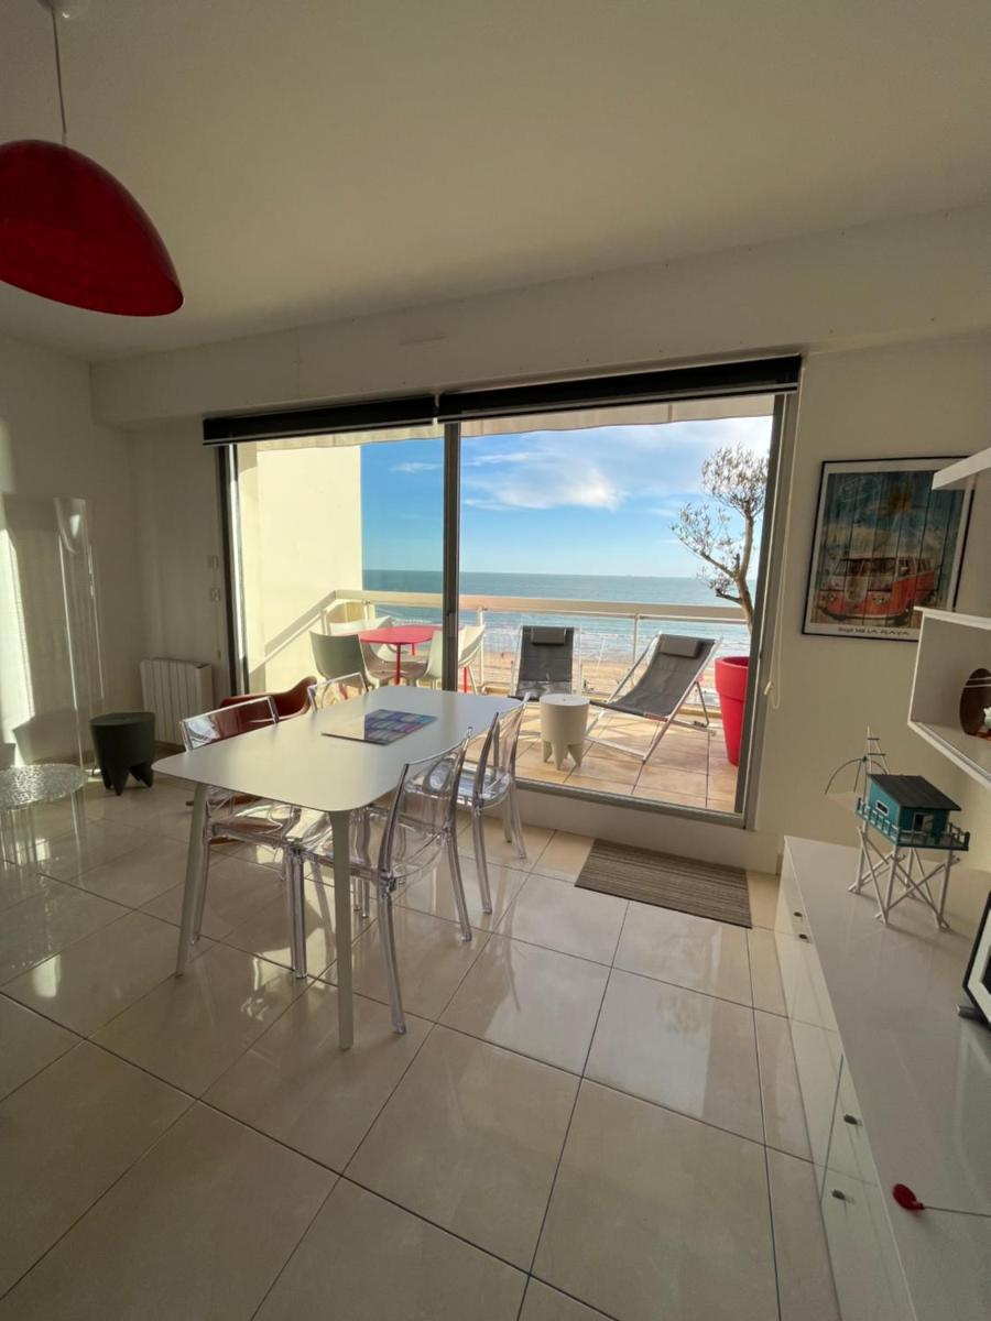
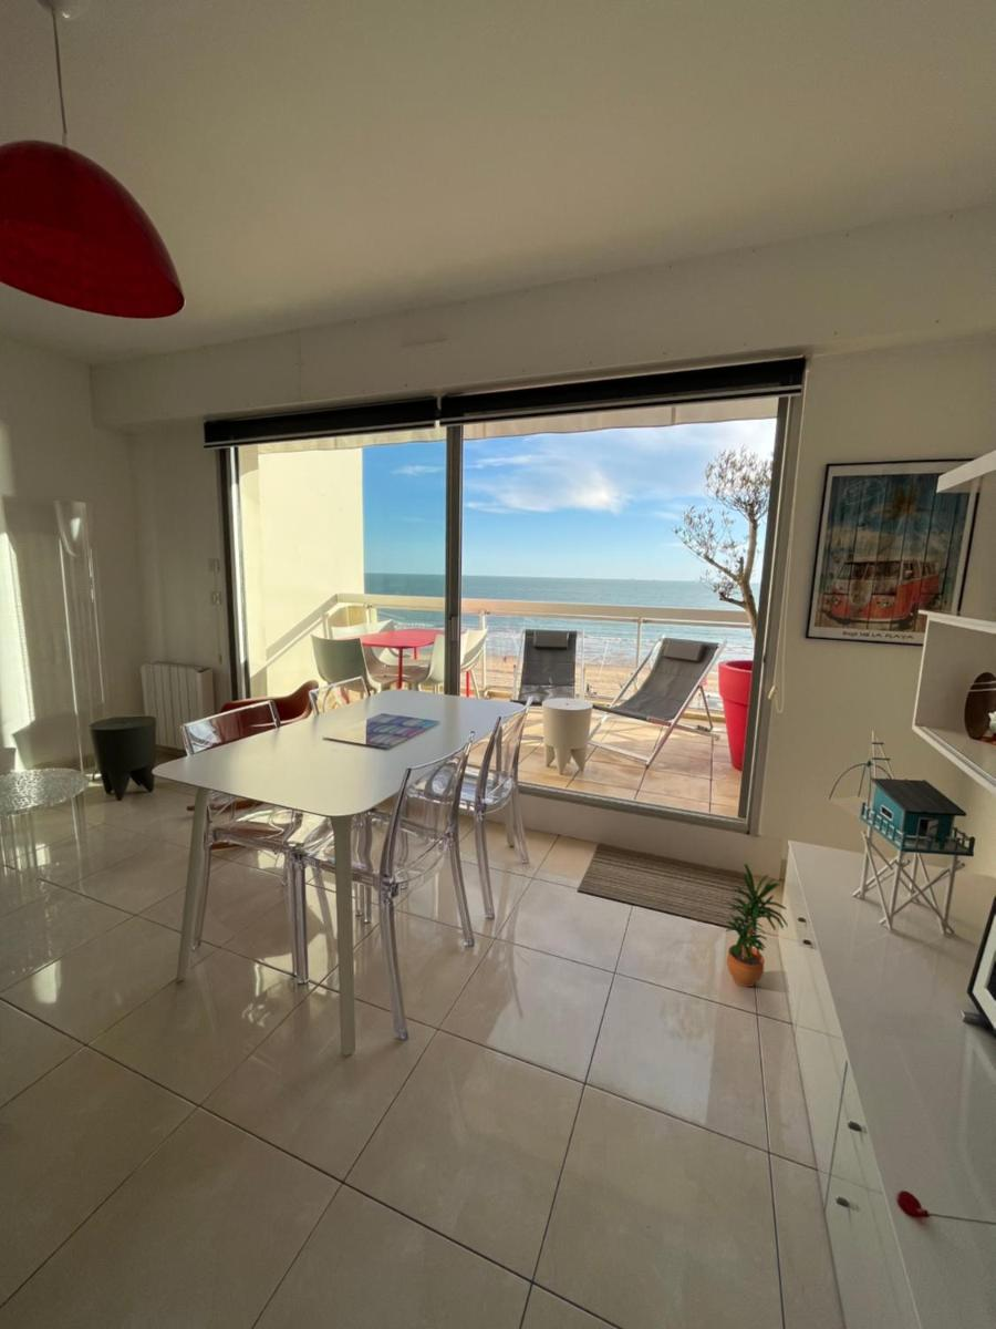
+ potted plant (753, 930)
